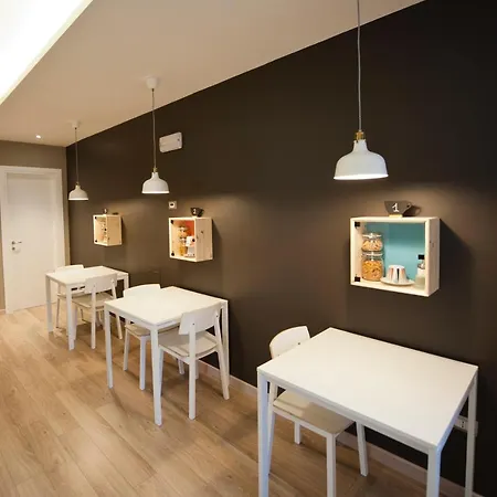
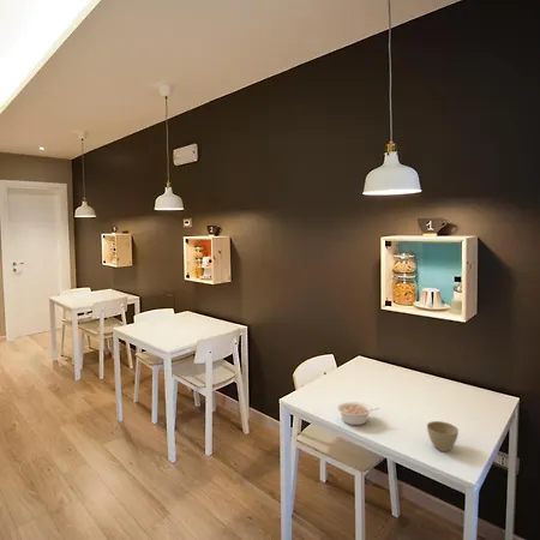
+ legume (355, 413)
+ flower pot (442, 437)
